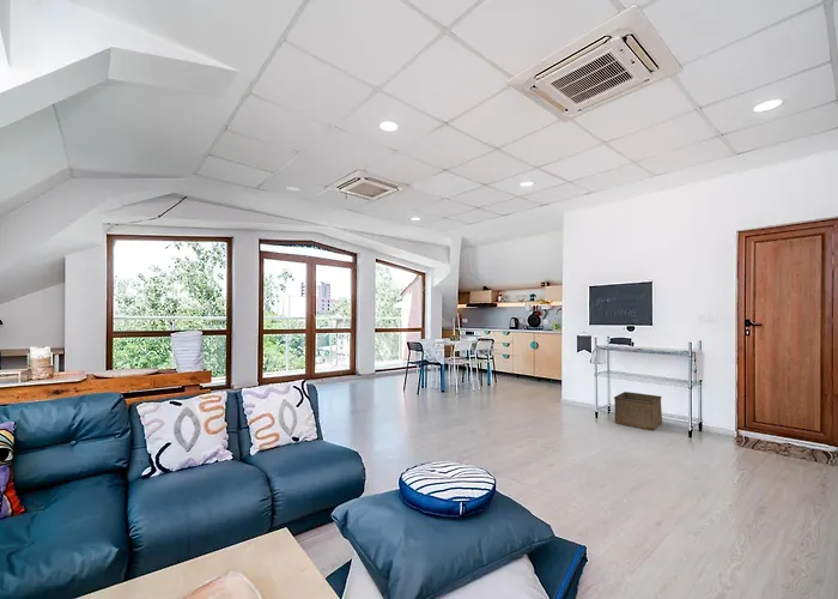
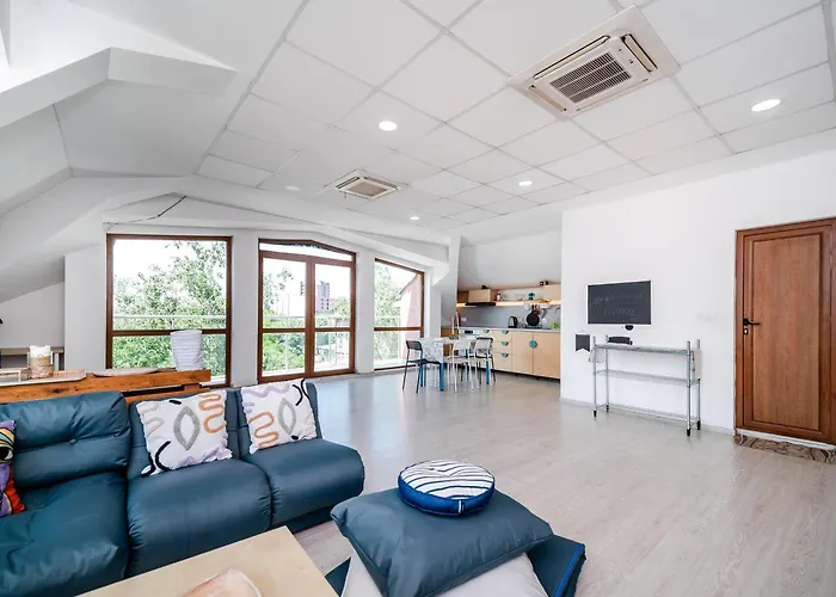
- storage bin (638, 410)
